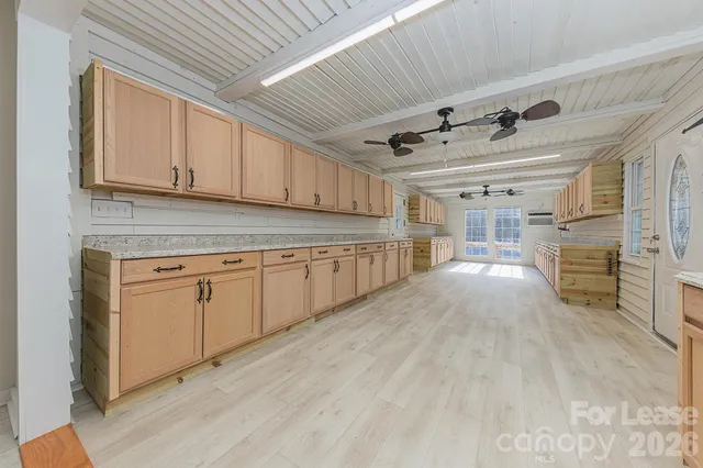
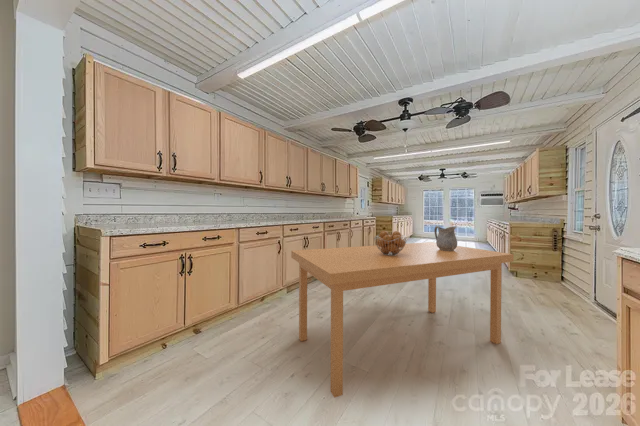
+ desk (387, 284)
+ pitcher (445, 237)
+ fruit basket (390, 242)
